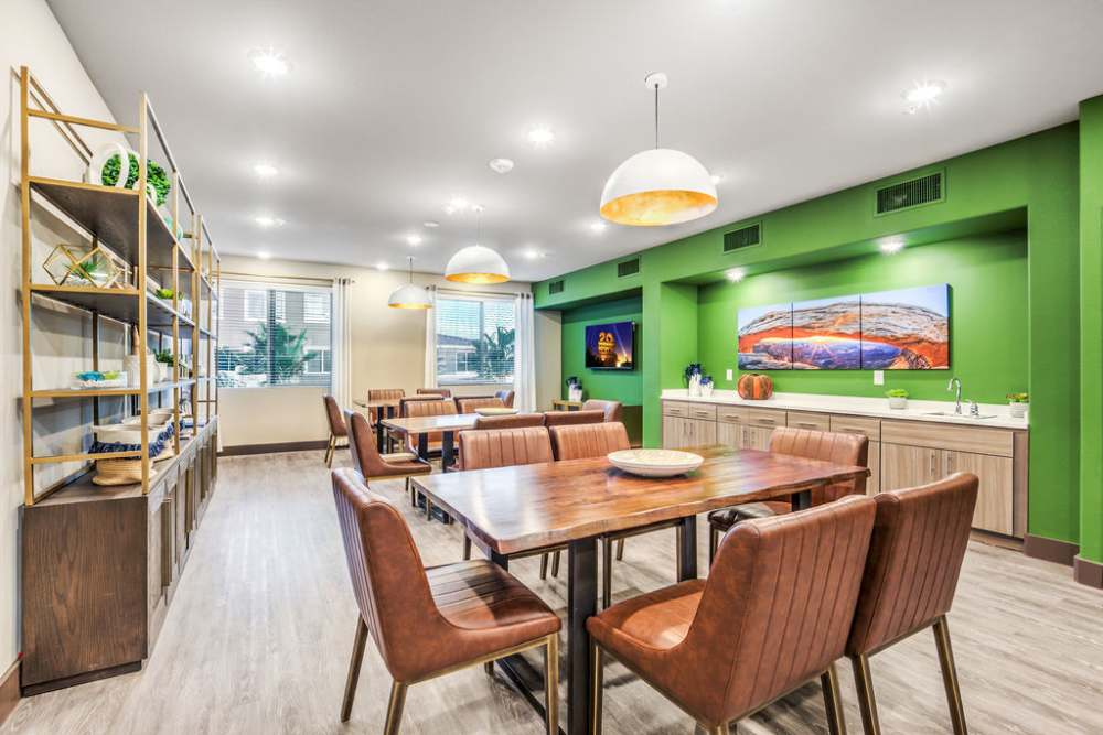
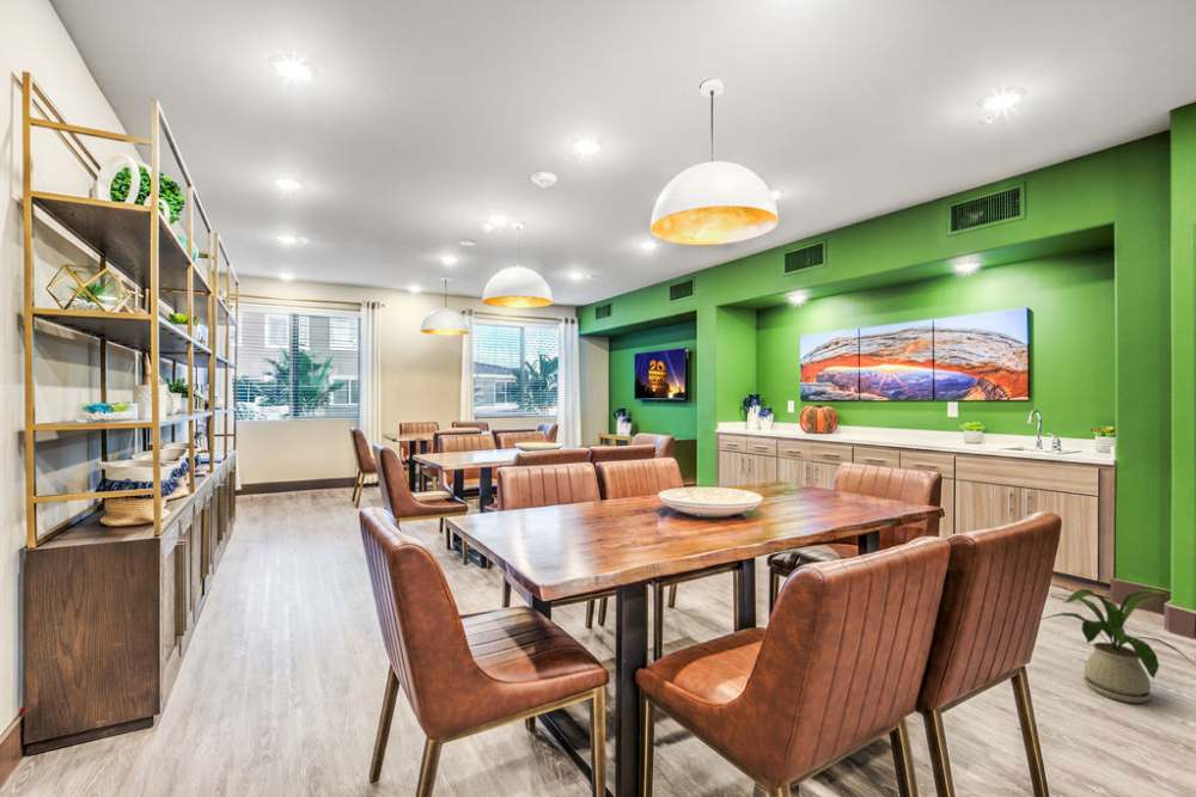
+ house plant (1111, 631)
